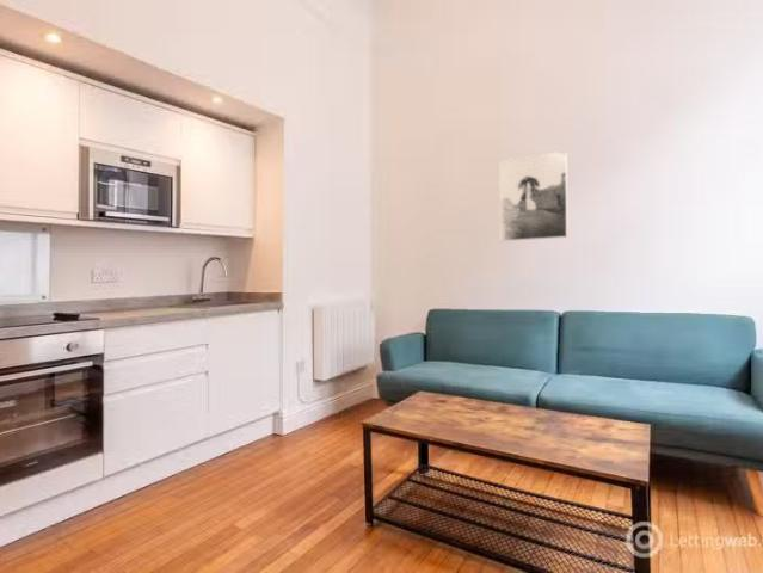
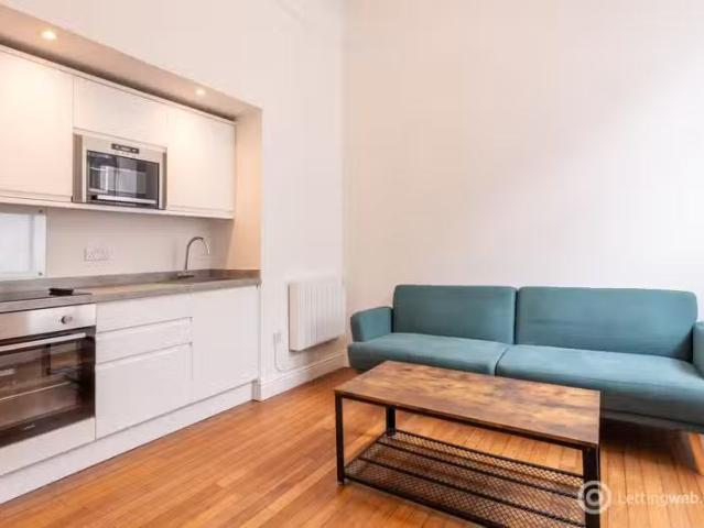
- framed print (531, 197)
